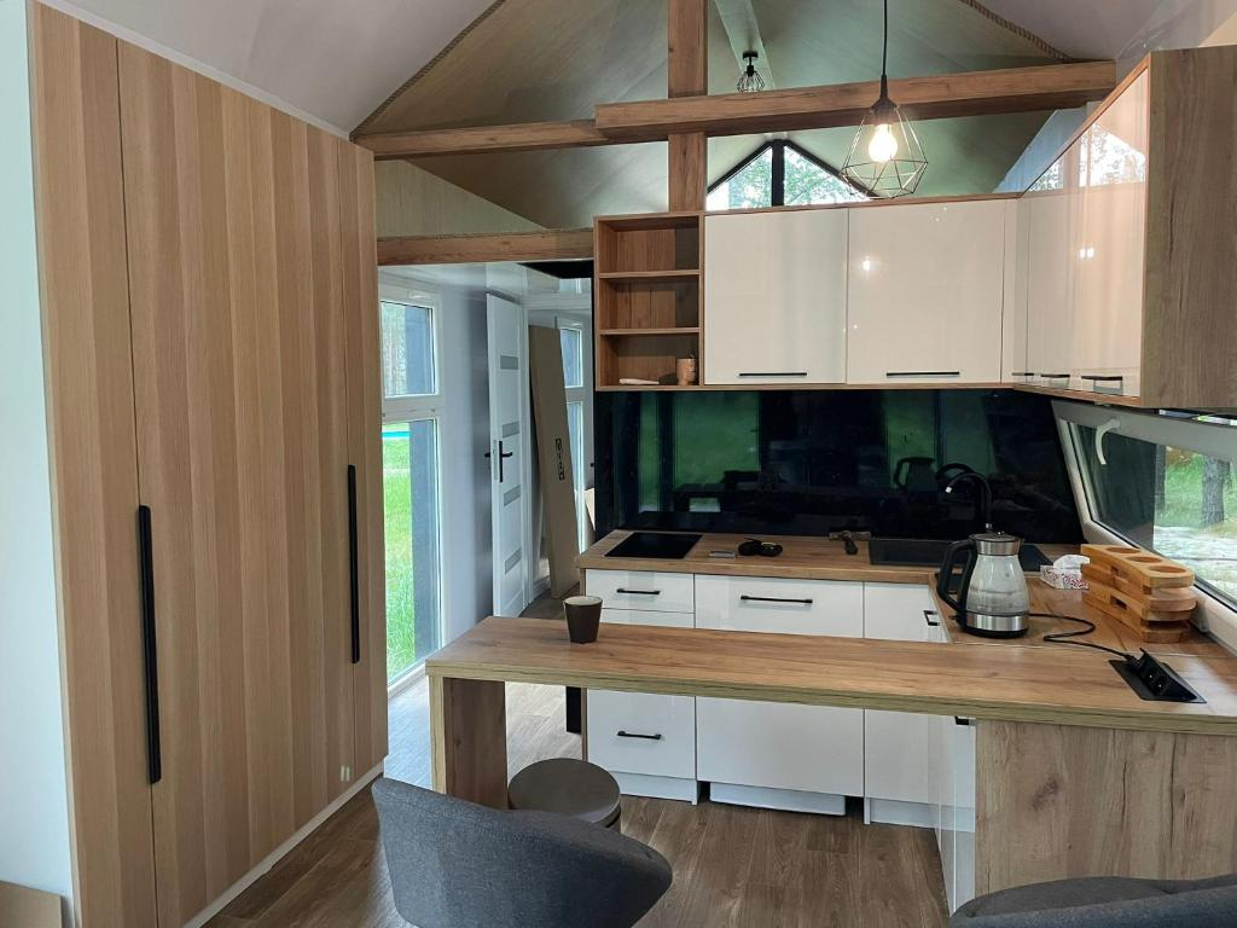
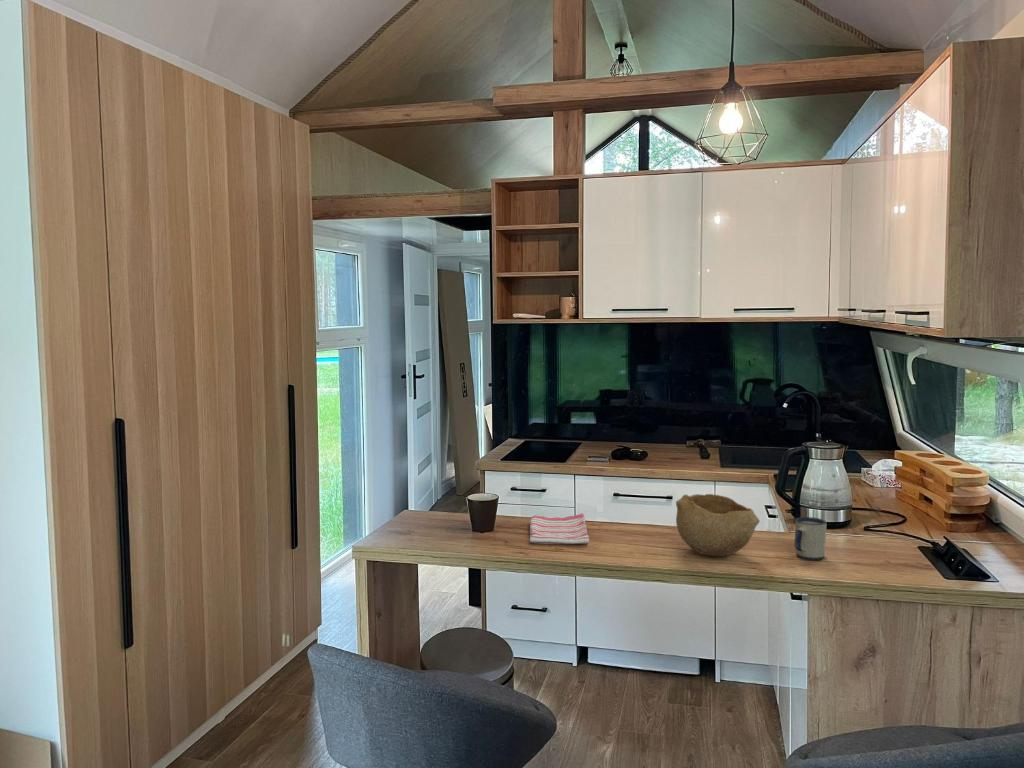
+ bowl (716, 524)
+ dish towel (558, 528)
+ mug (806, 539)
